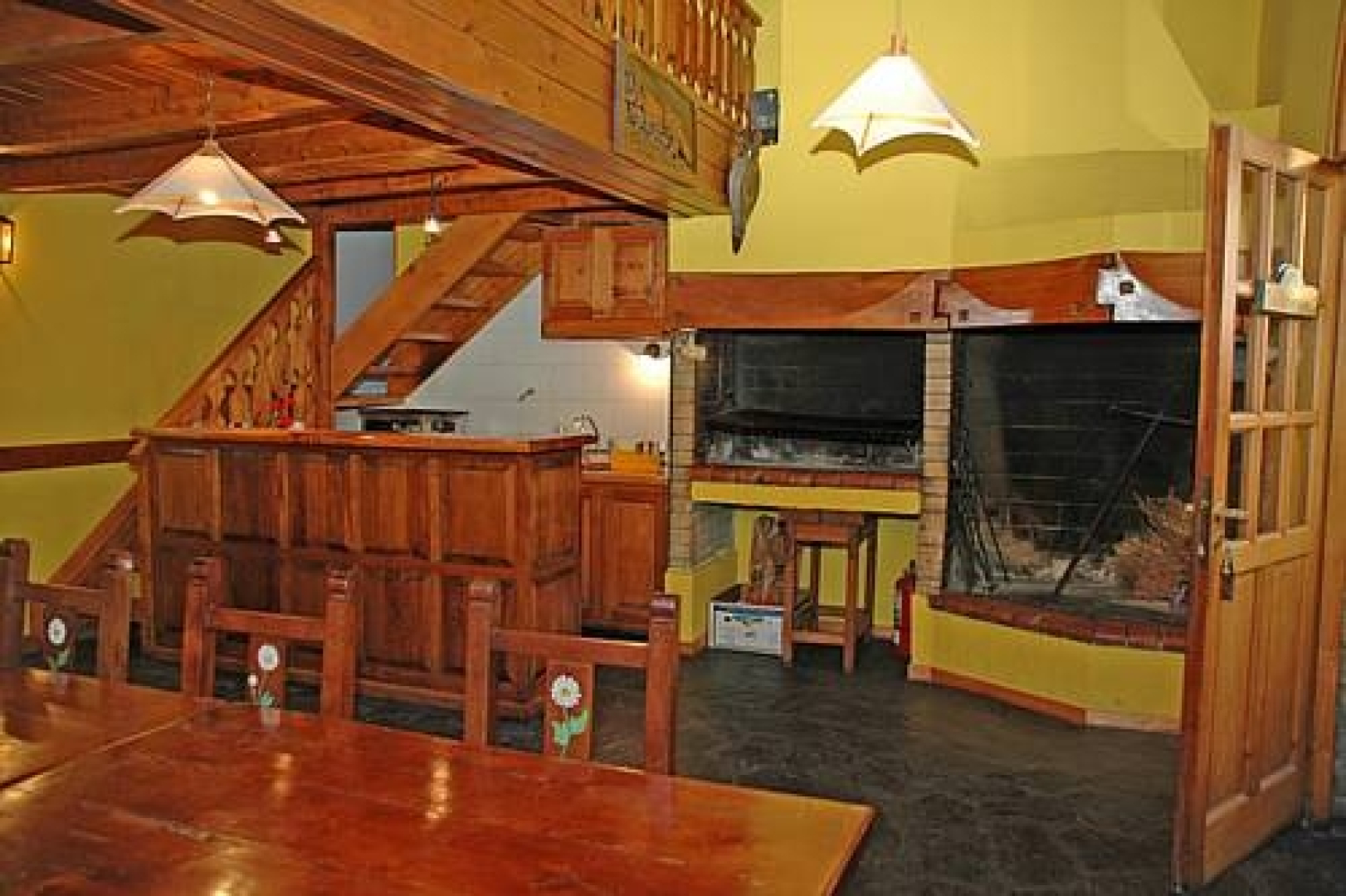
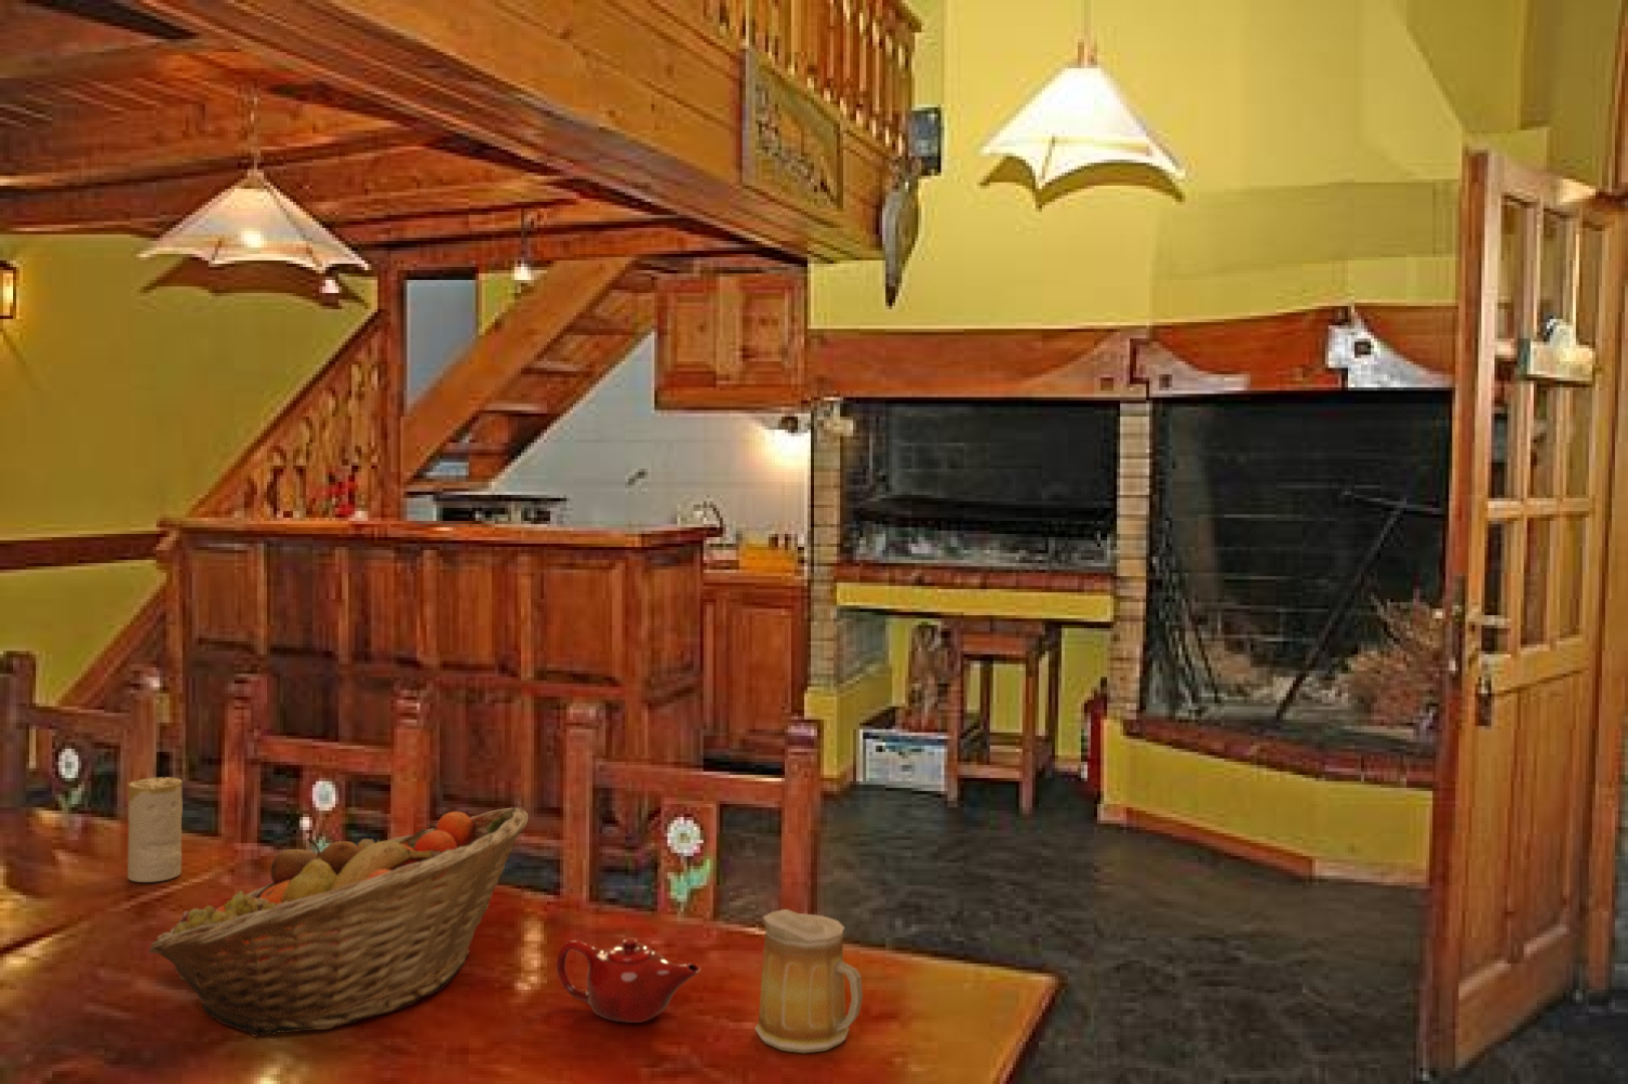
+ fruit basket (356, 901)
+ candle (155, 829)
+ teapot (627, 976)
+ mug (810, 974)
